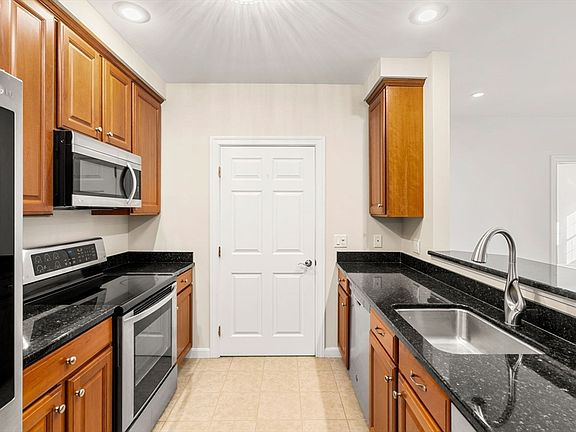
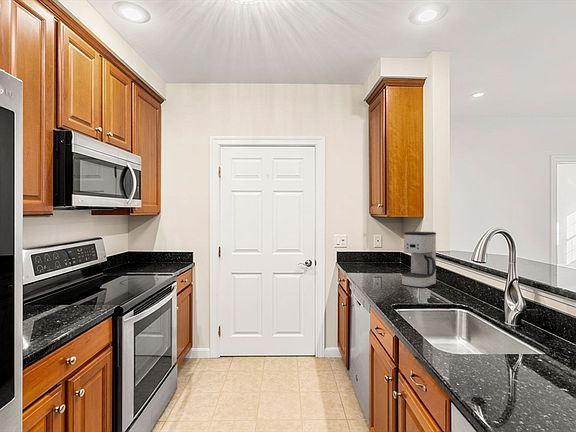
+ coffee maker (420, 258)
